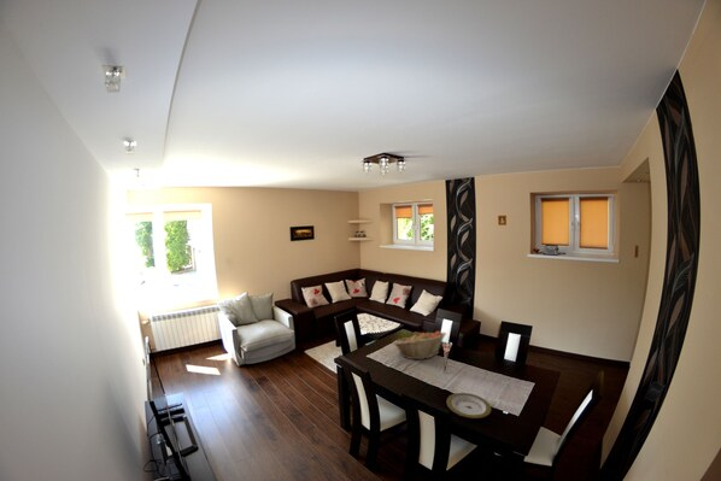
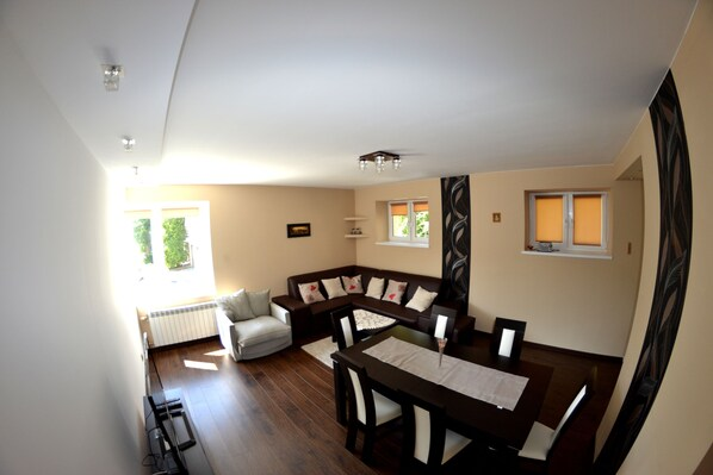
- fruit basket (420, 341)
- plate (468, 405)
